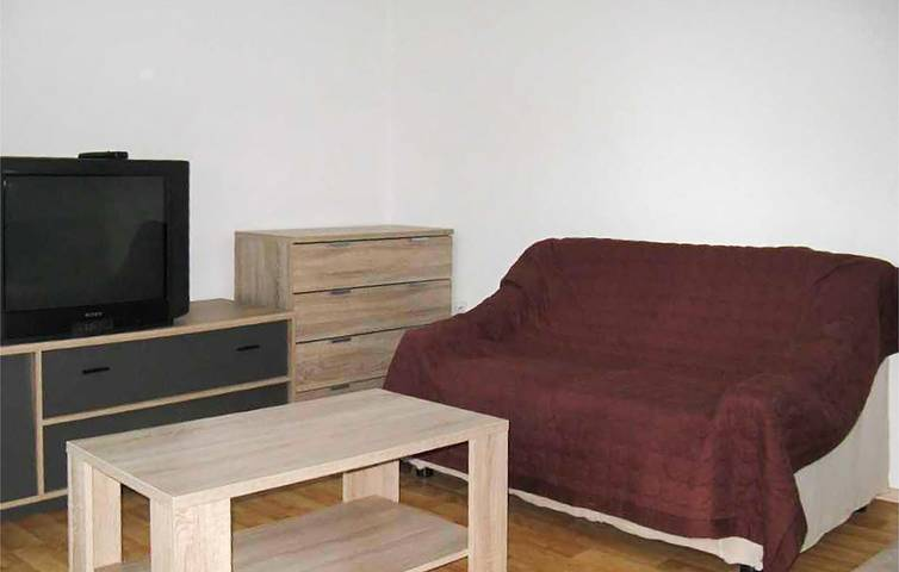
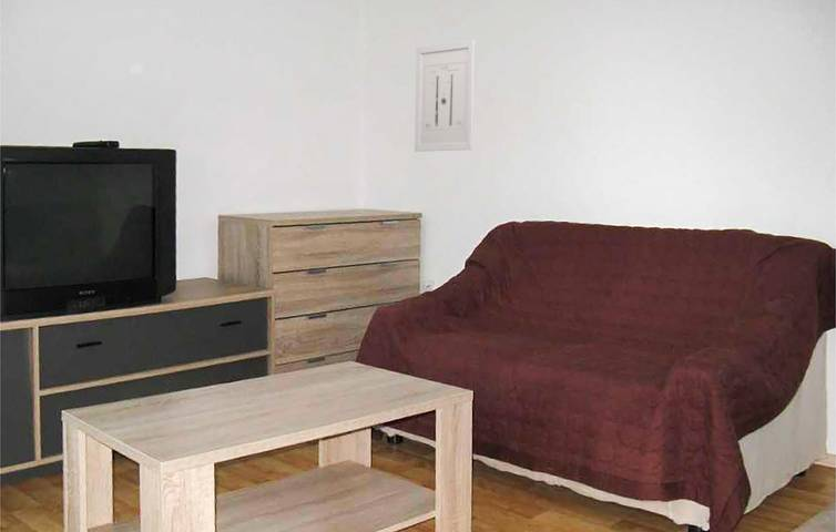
+ wall art (444, 96)
